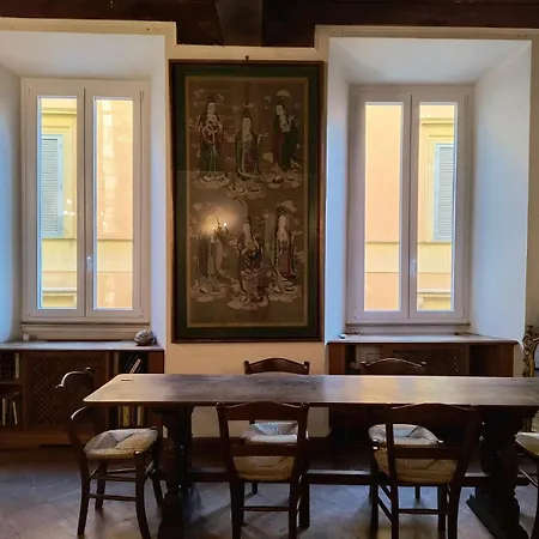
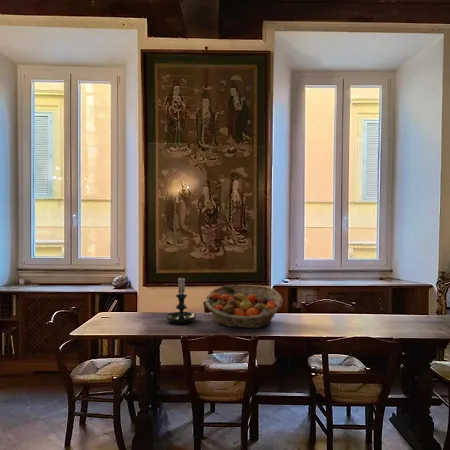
+ fruit basket (243, 305)
+ candle holder (181, 298)
